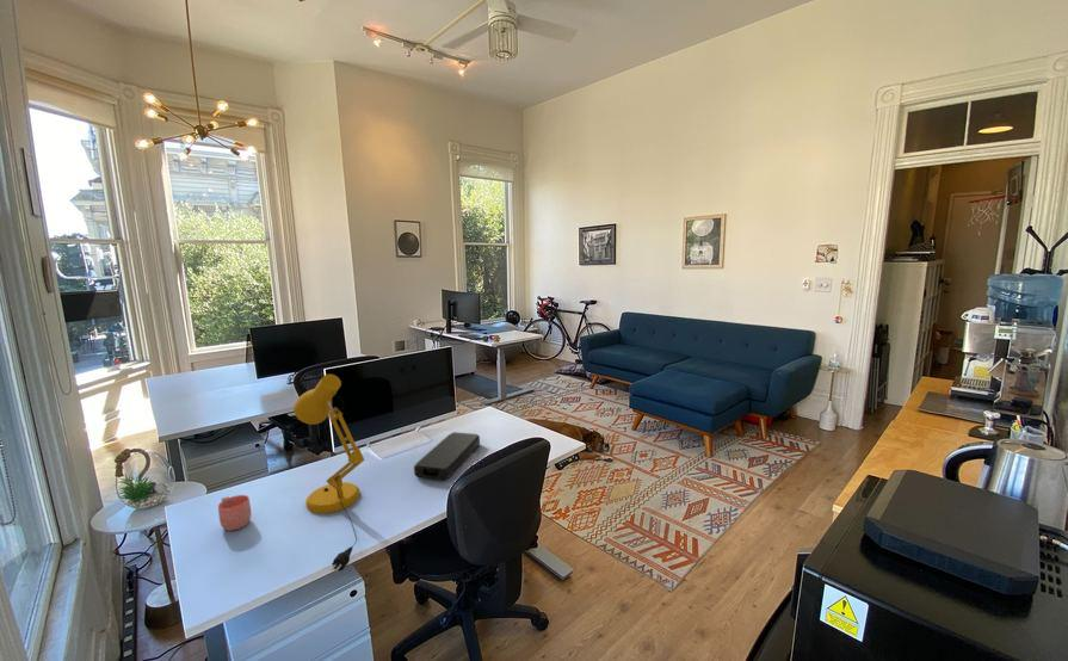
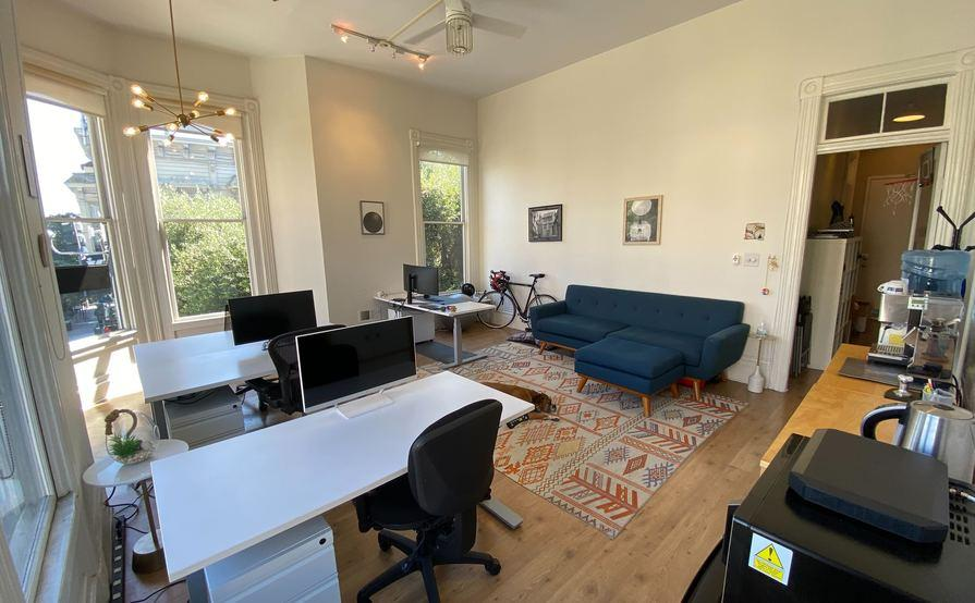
- desk lamp (344, 447)
- power bank (449, 453)
- mug (233, 511)
